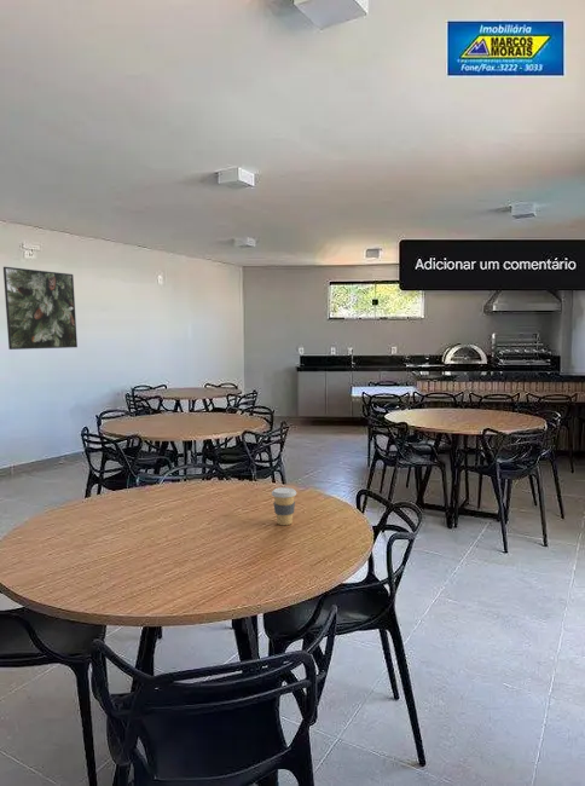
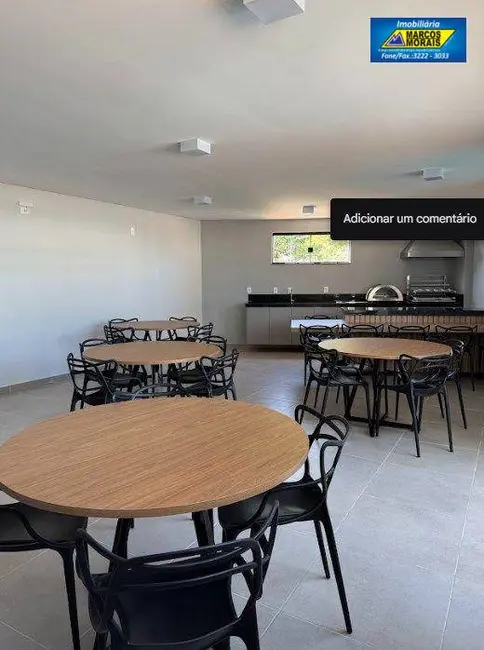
- coffee cup (284, 505)
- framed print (42, 310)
